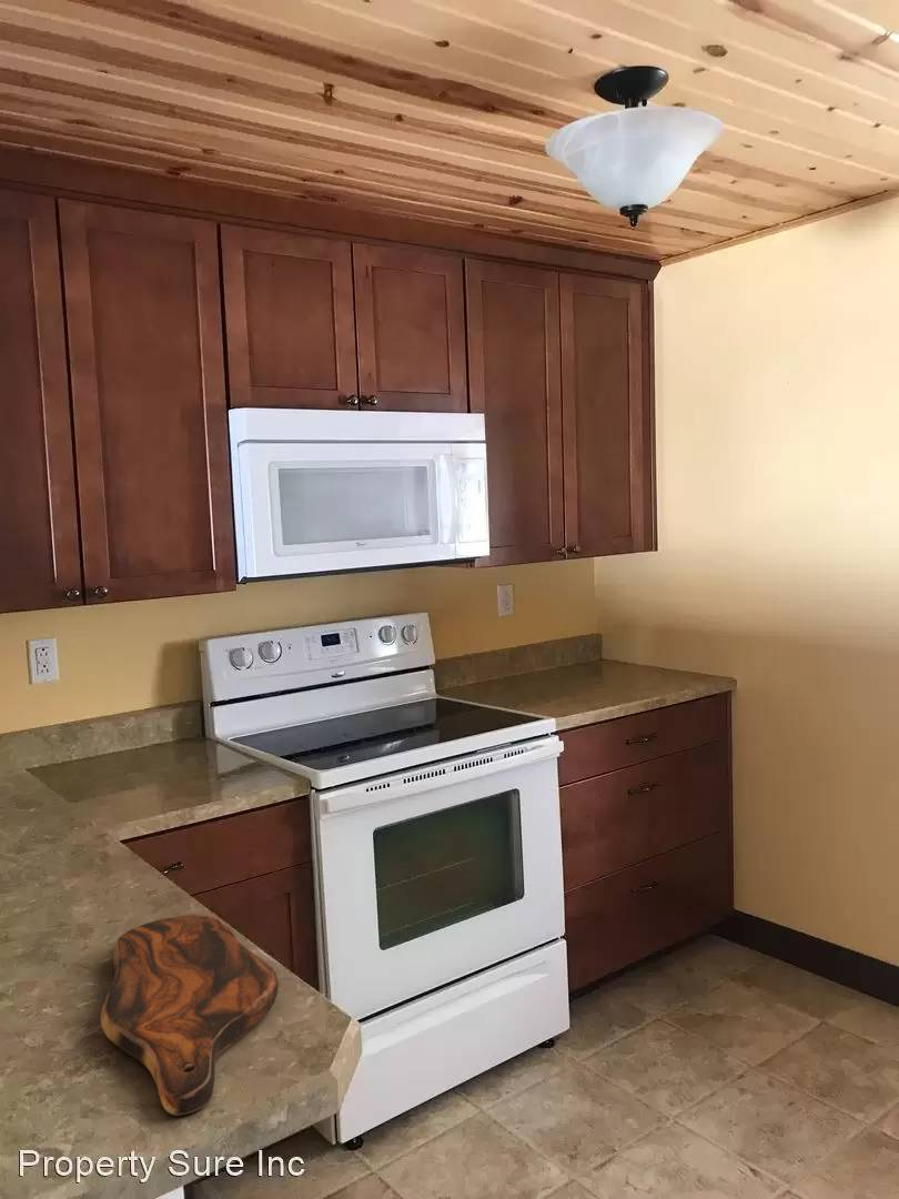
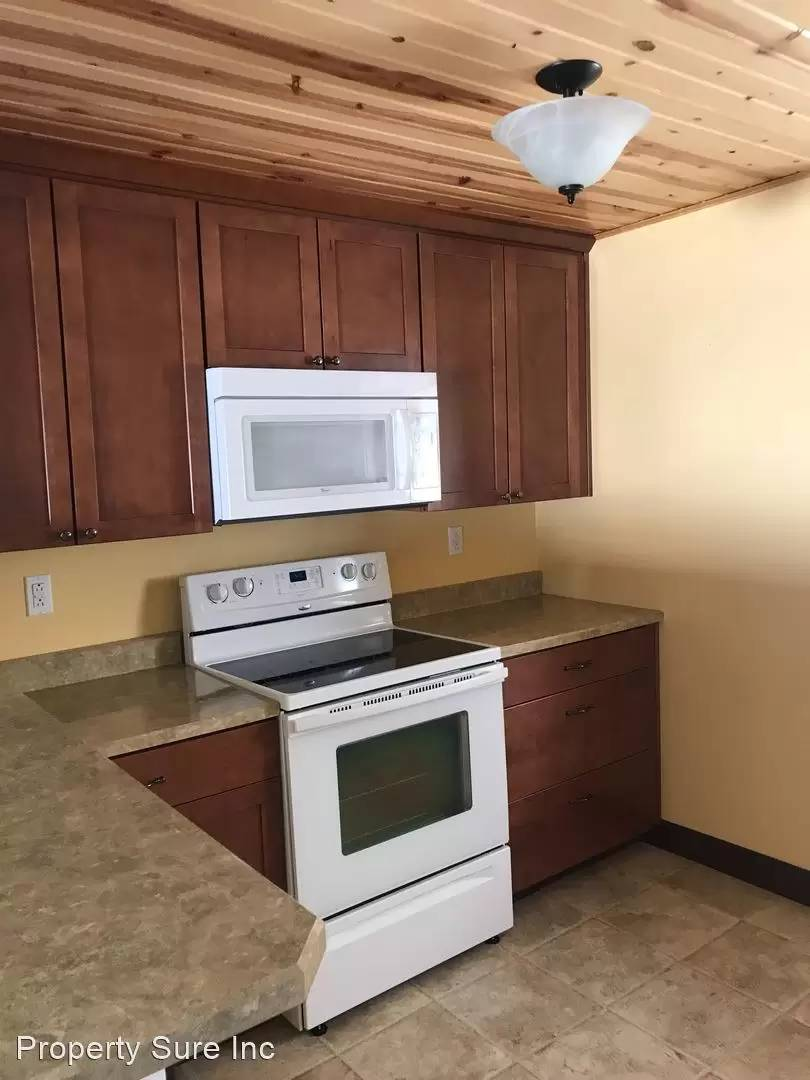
- cutting board (190, 994)
